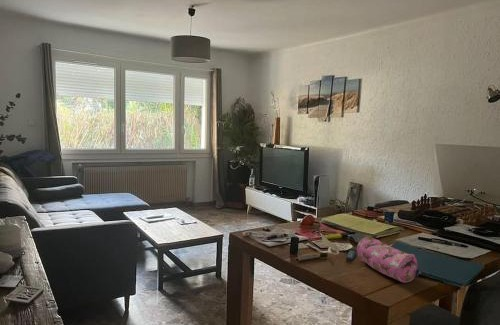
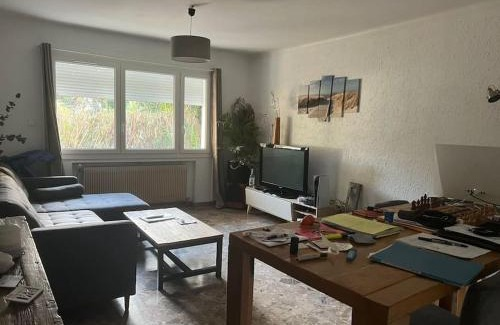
- pencil case (385, 257)
